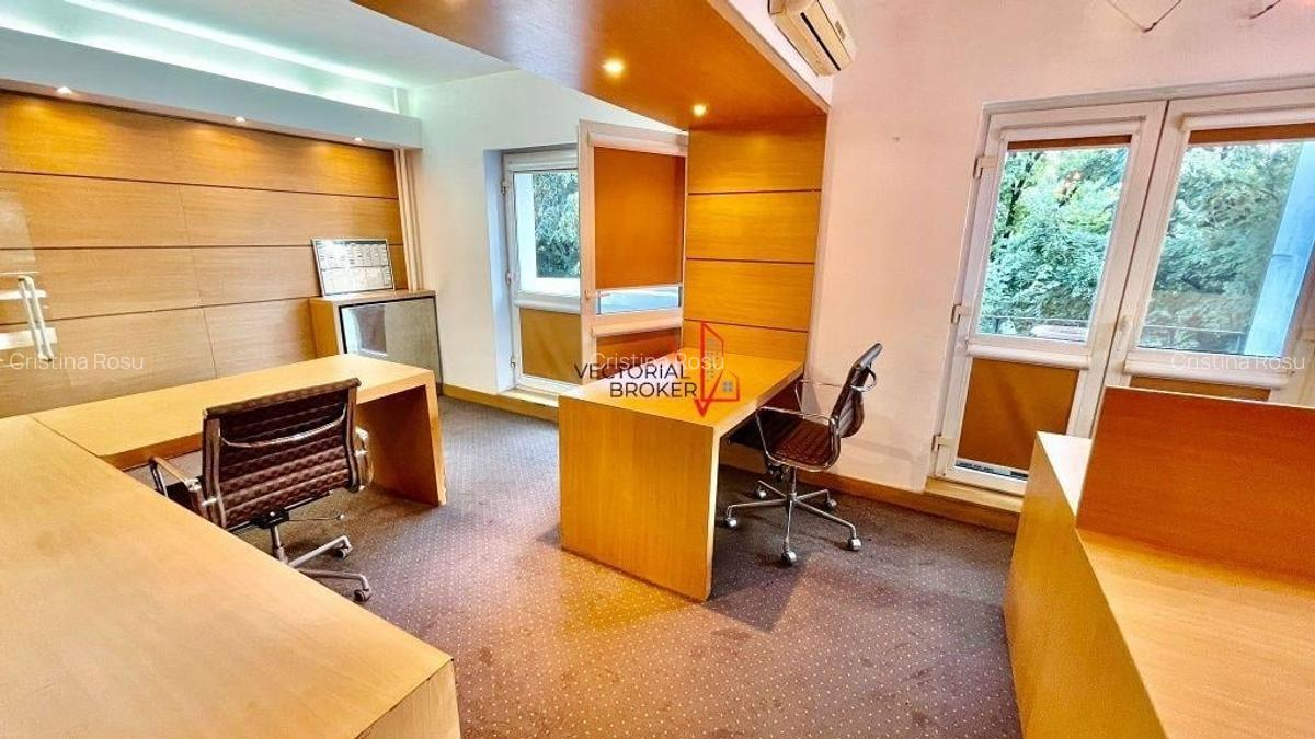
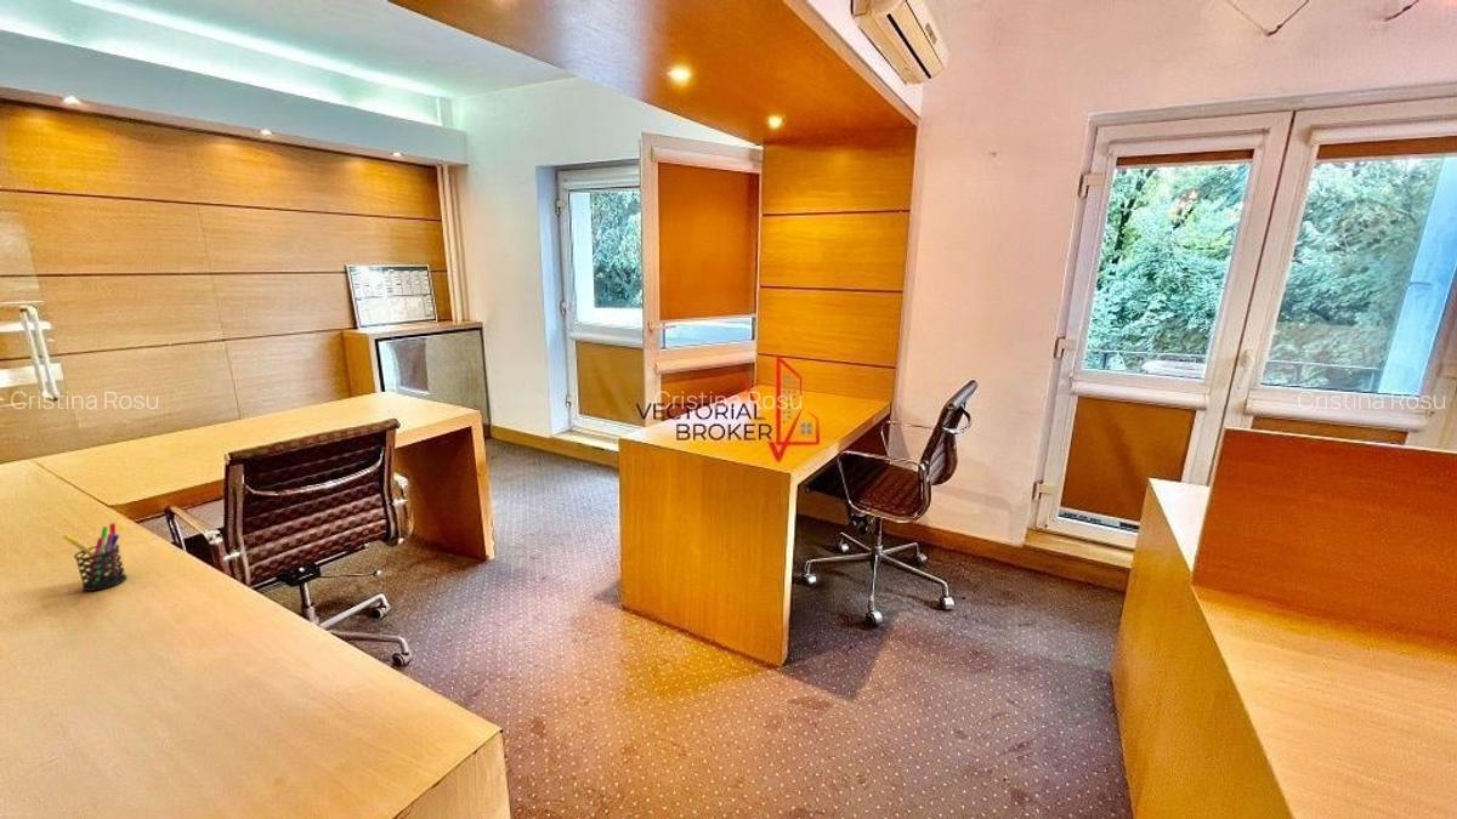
+ pen holder (102, 552)
